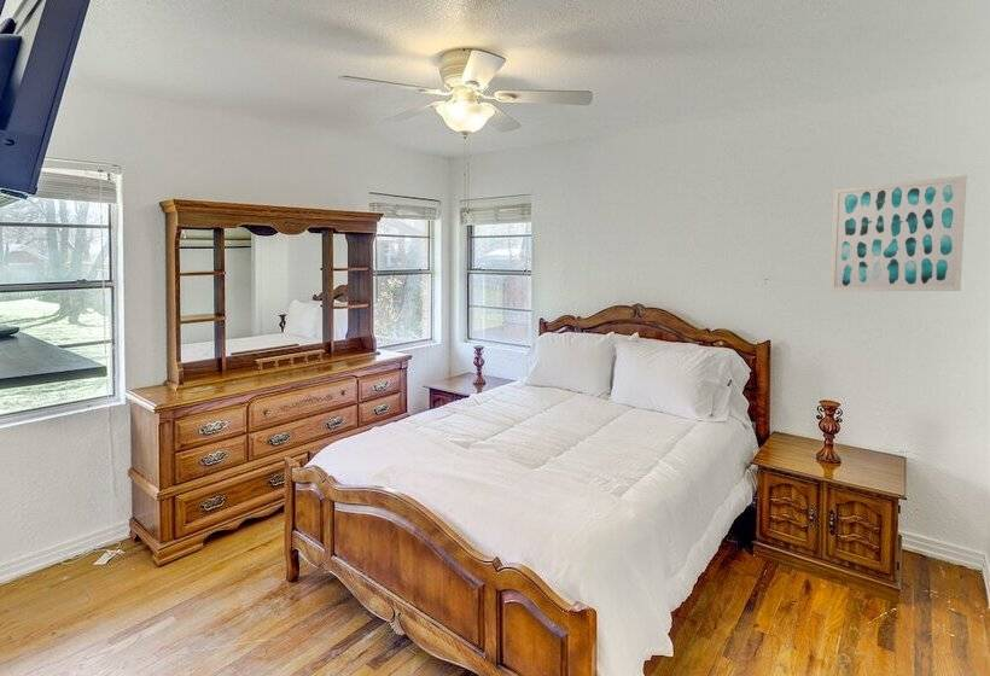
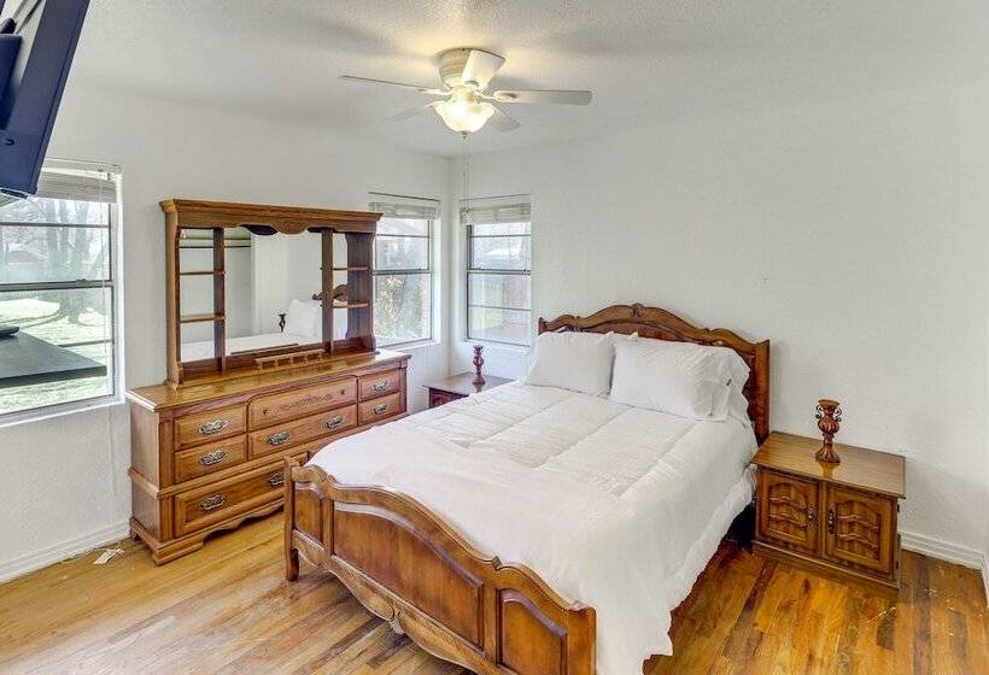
- wall art (893, 237)
